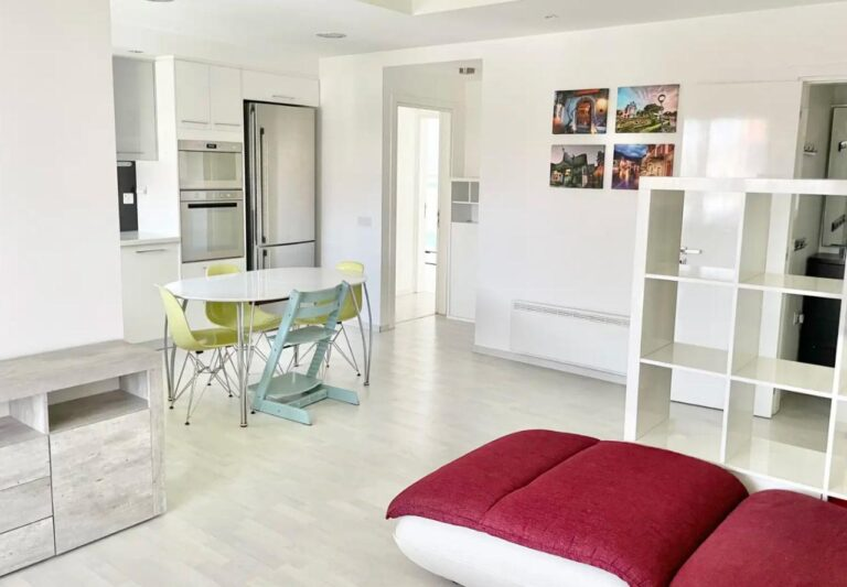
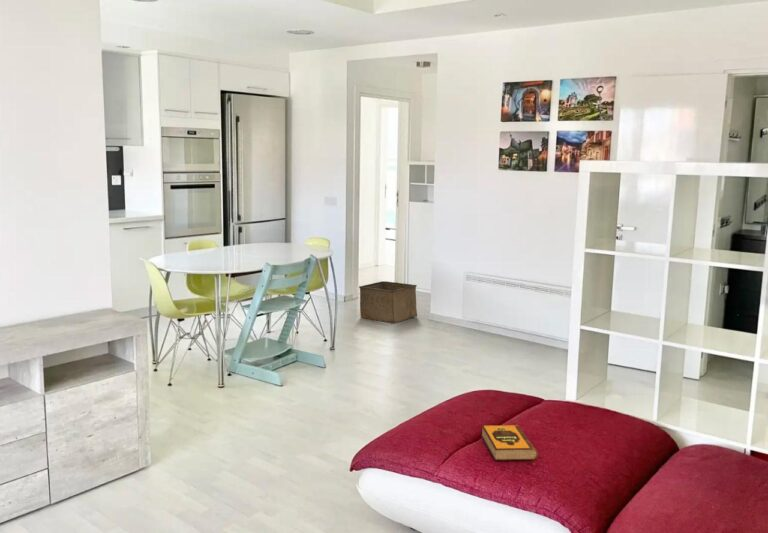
+ storage bin (388, 301)
+ hardback book (508, 442)
